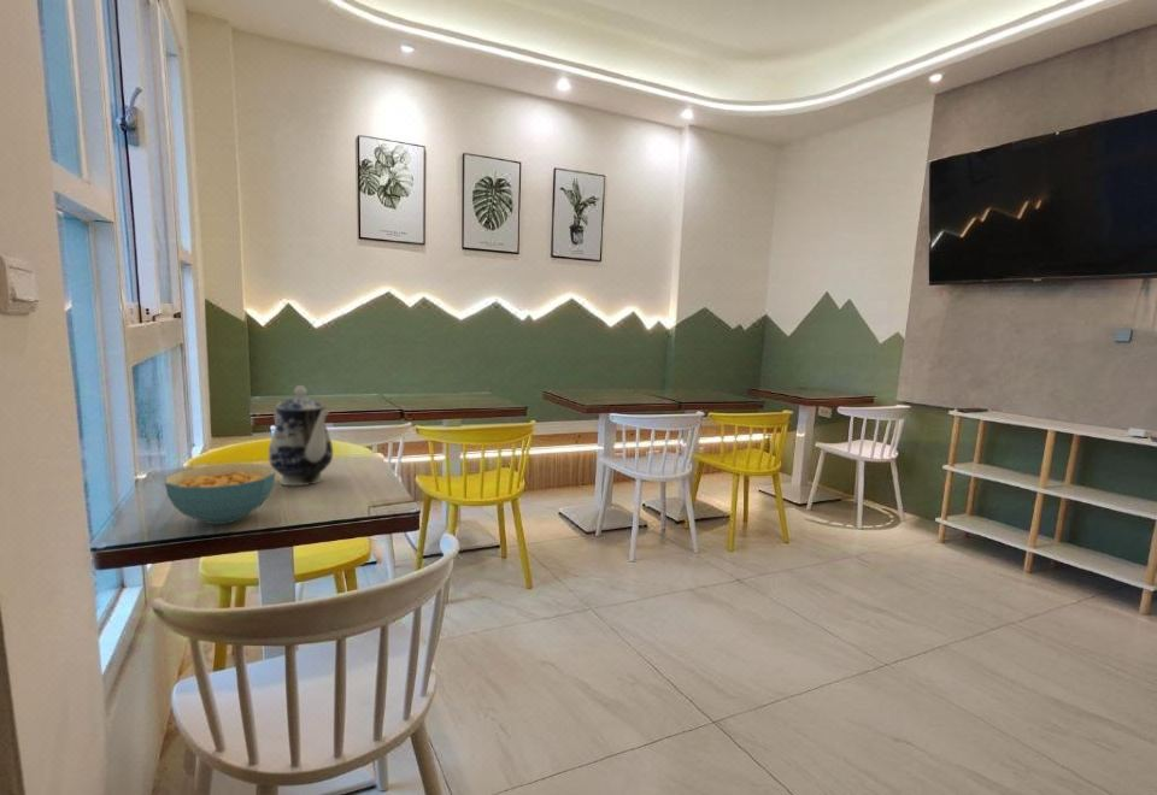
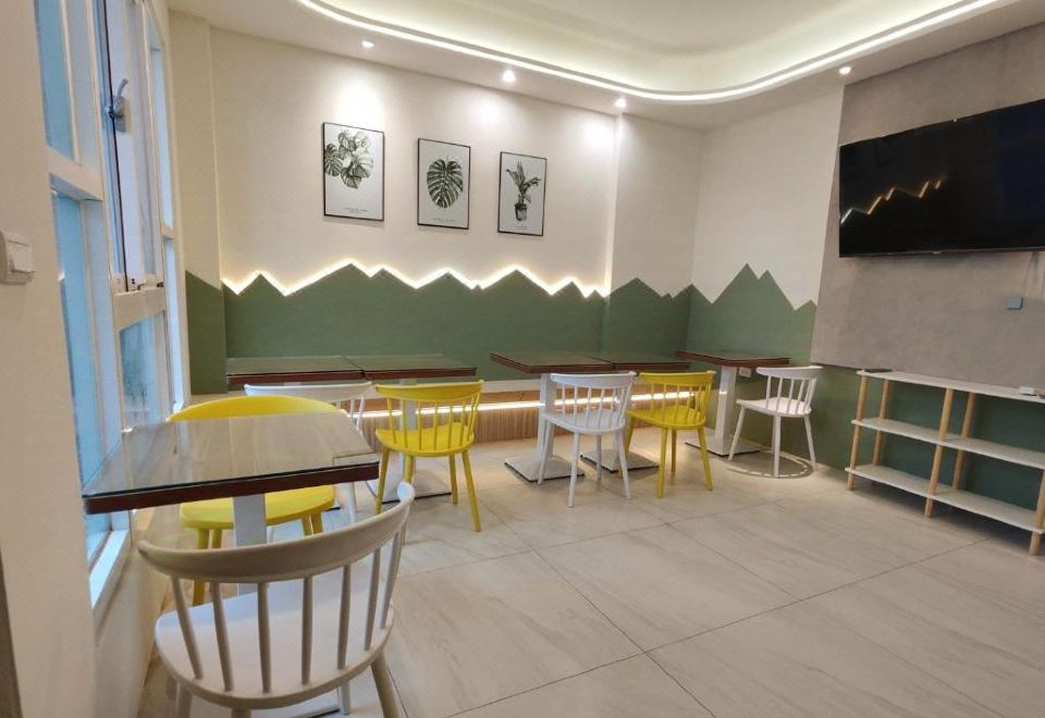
- teapot (300, 434)
- cereal bowl (222, 496)
